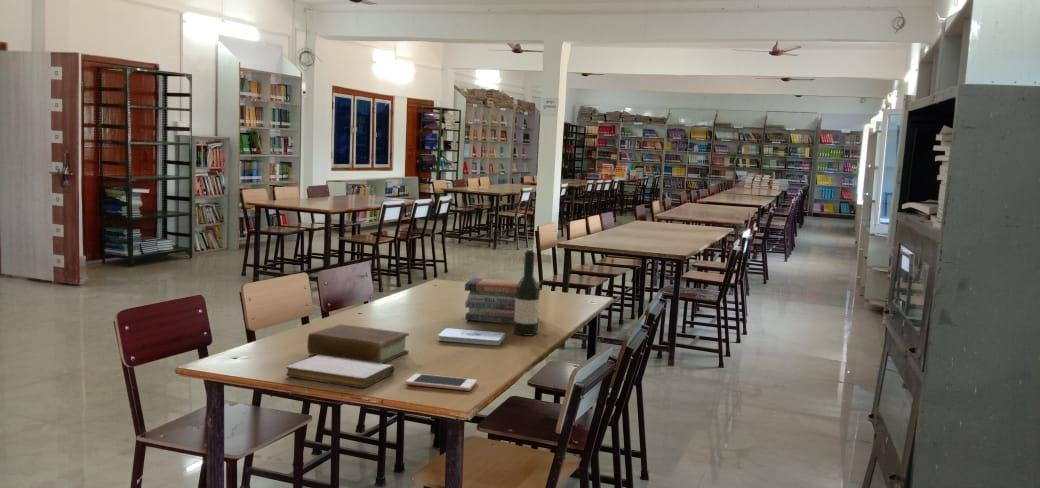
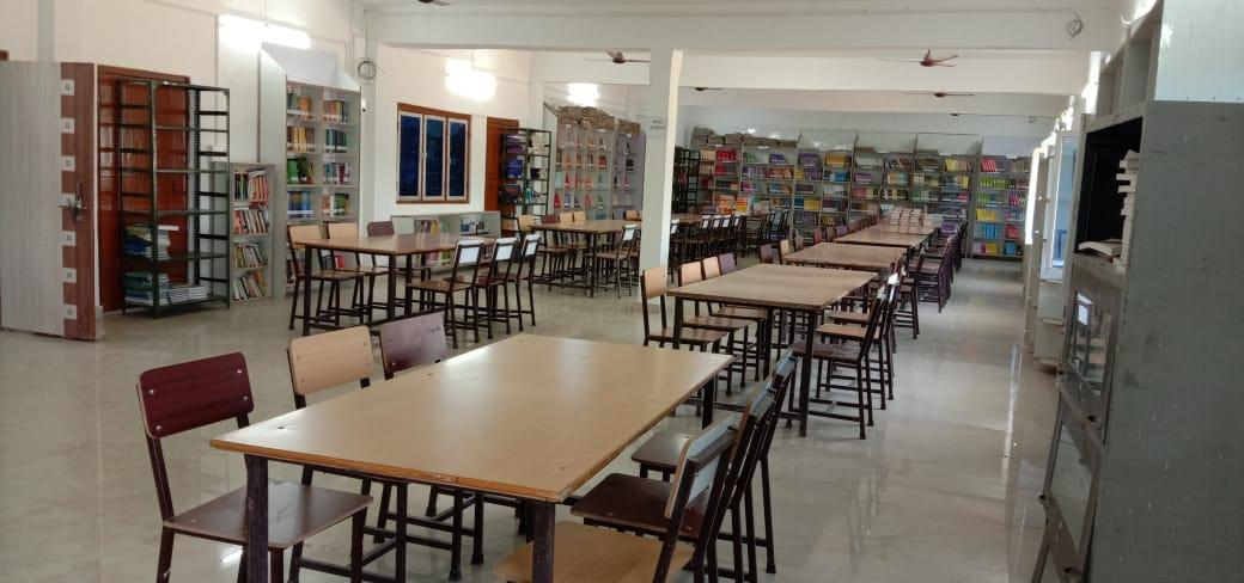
- notebook (340, 370)
- notepad (471, 336)
- wine bottle (527, 291)
- book stack (502, 301)
- book (358, 343)
- cell phone (441, 382)
